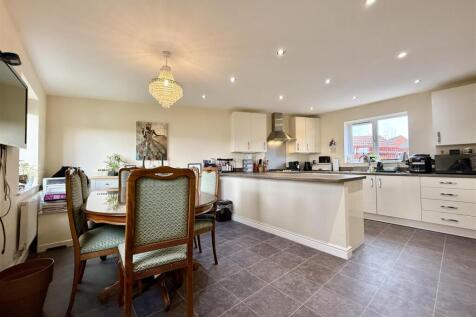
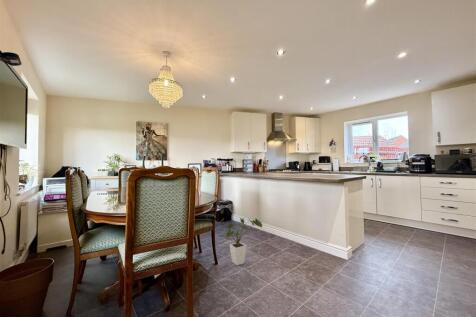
+ house plant (239, 241)
